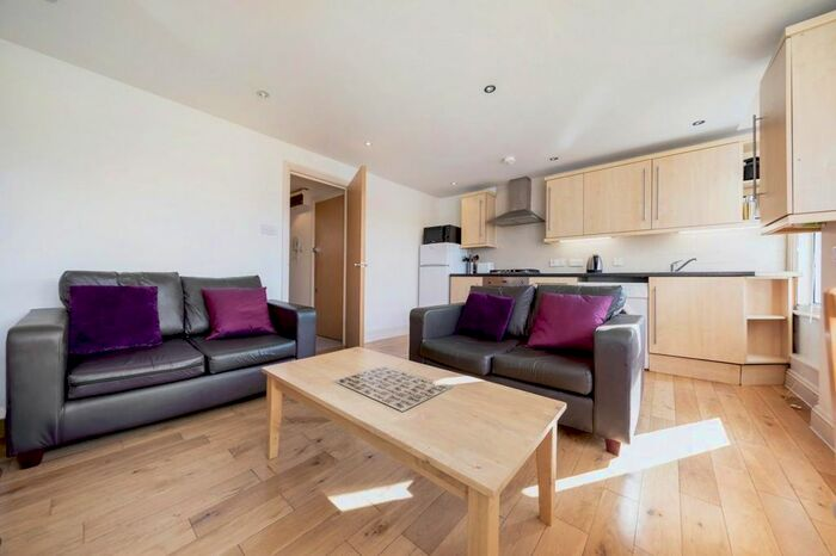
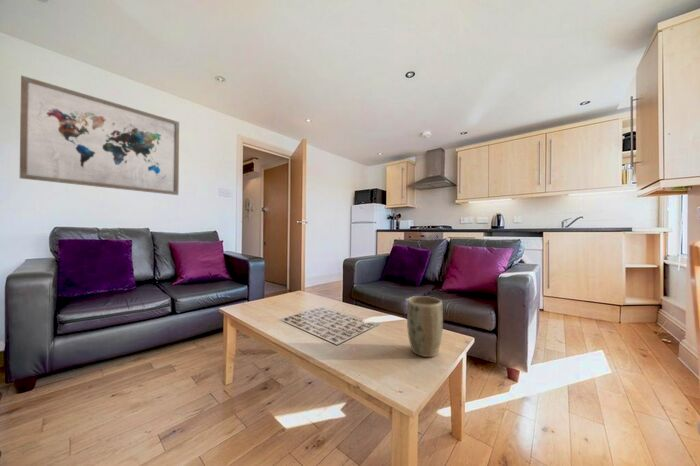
+ wall art (112, 145)
+ plant pot (424, 325)
